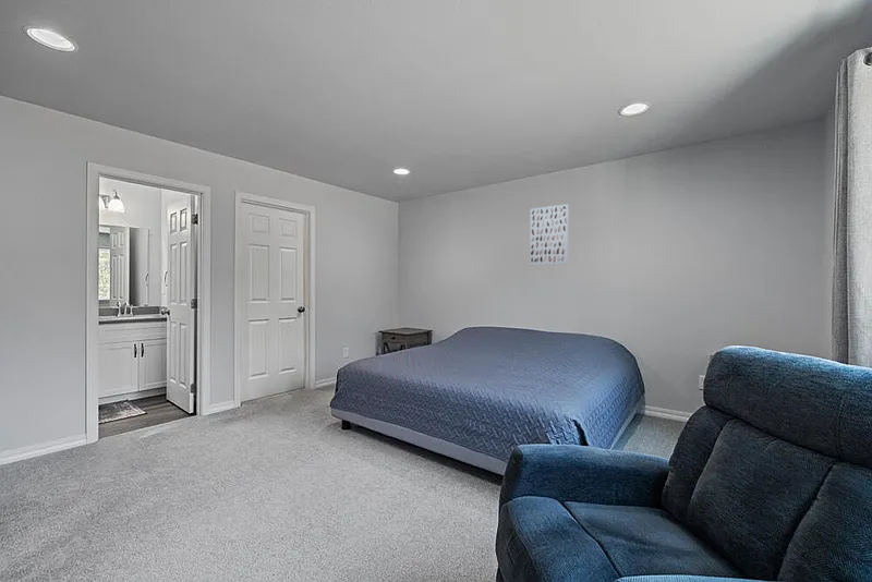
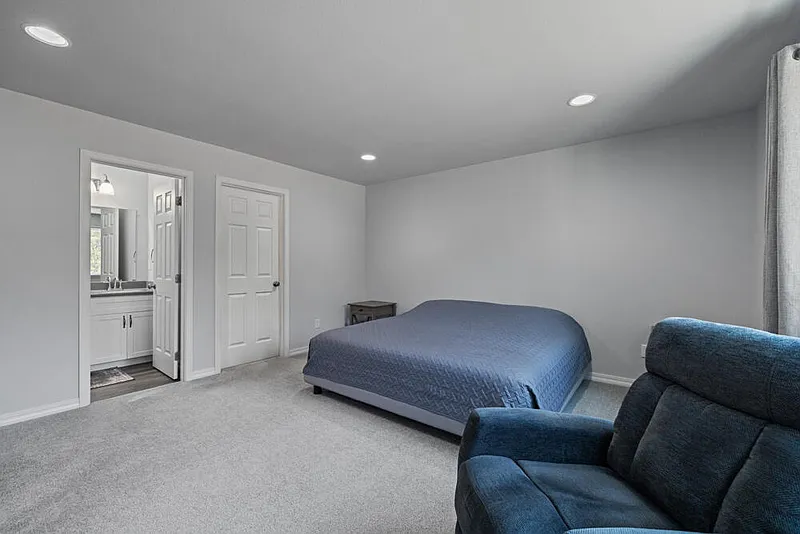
- wall art (548, 235)
